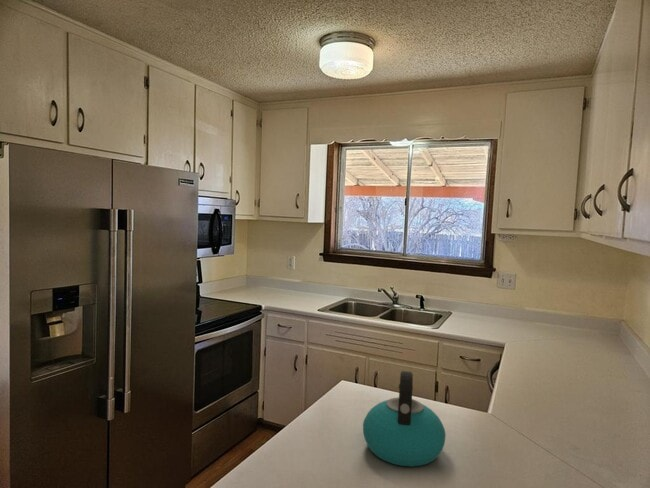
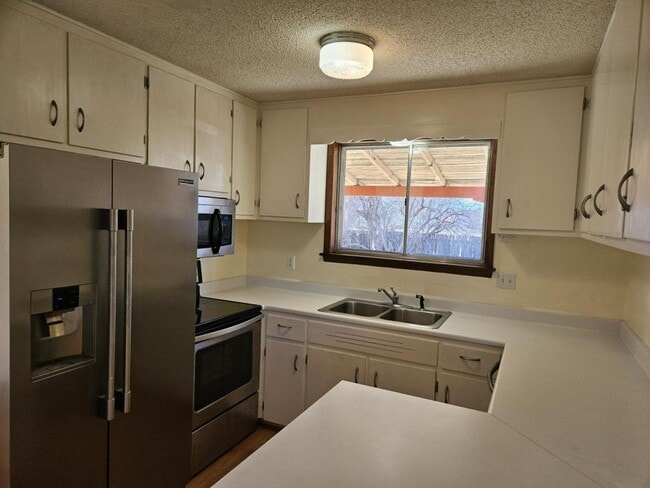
- kettle (404, 409)
